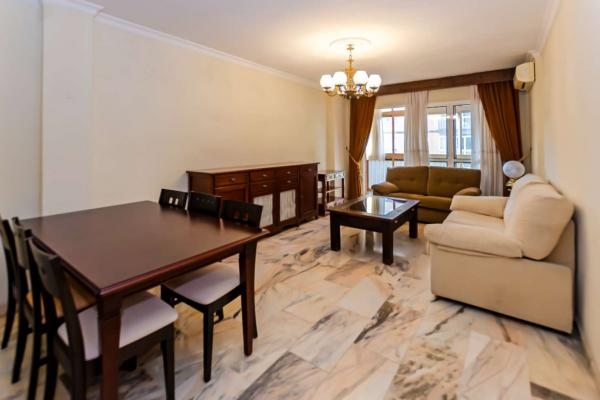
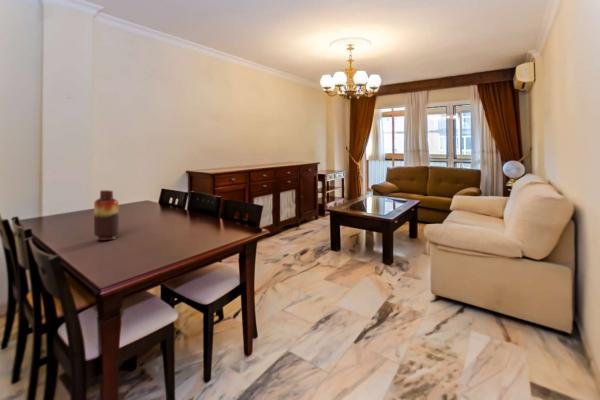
+ vase (106, 214)
